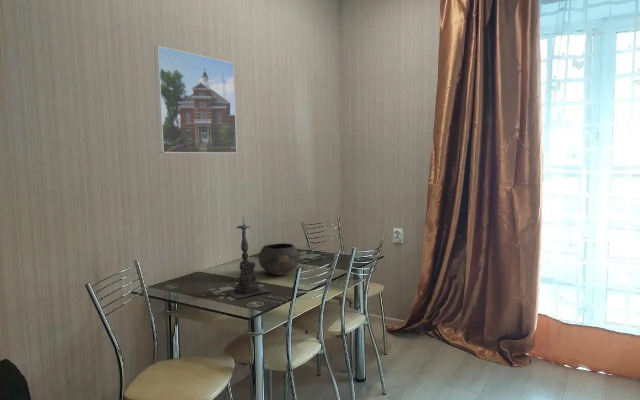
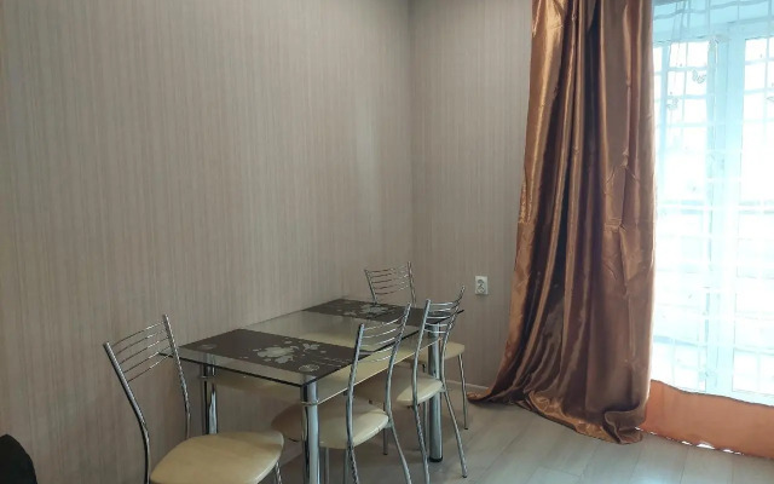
- bowl (279, 259)
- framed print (199, 104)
- candle holder (245, 253)
